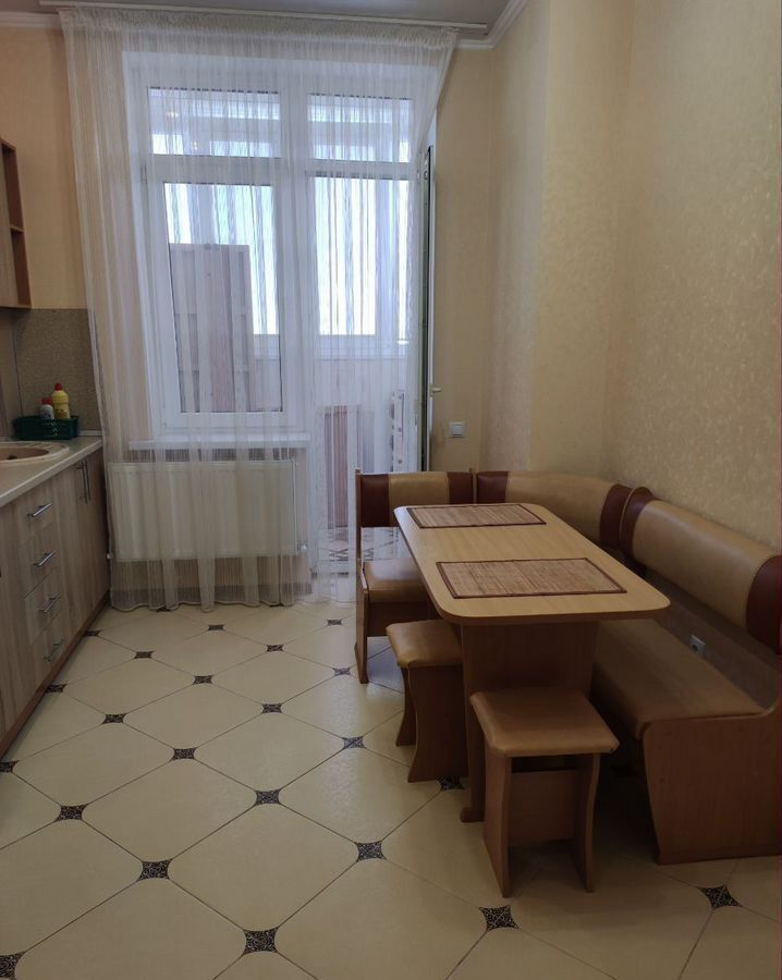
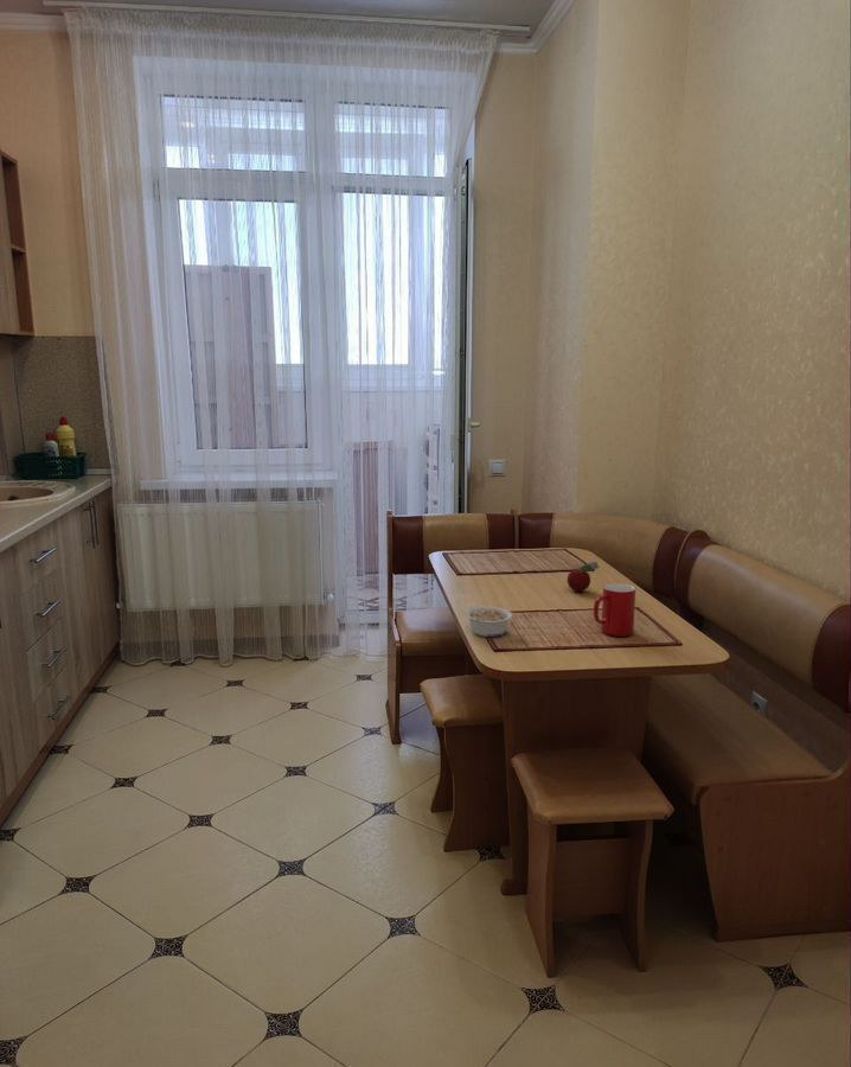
+ cup (612, 609)
+ fruit (582, 575)
+ legume (488, 621)
